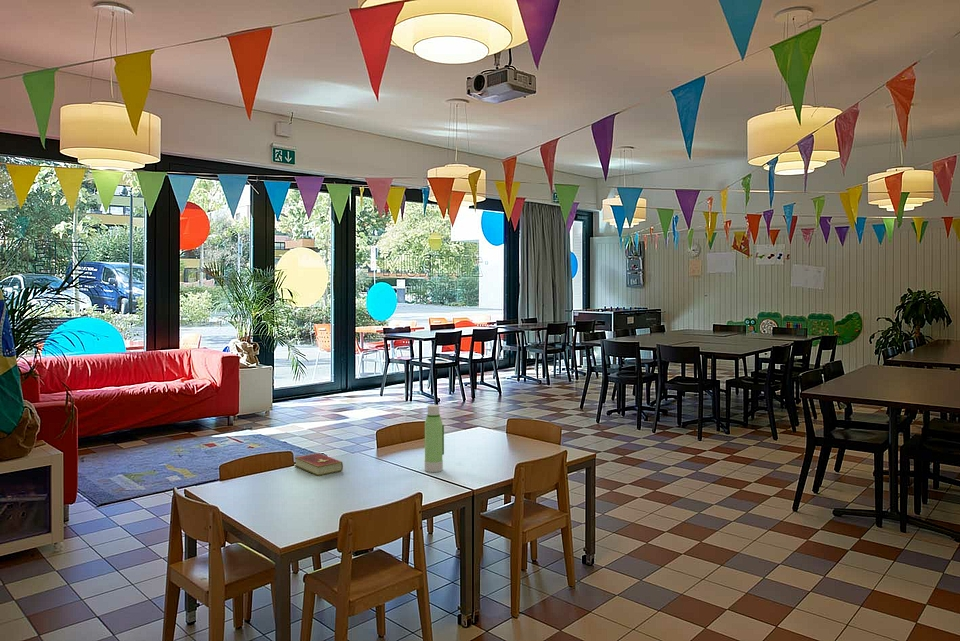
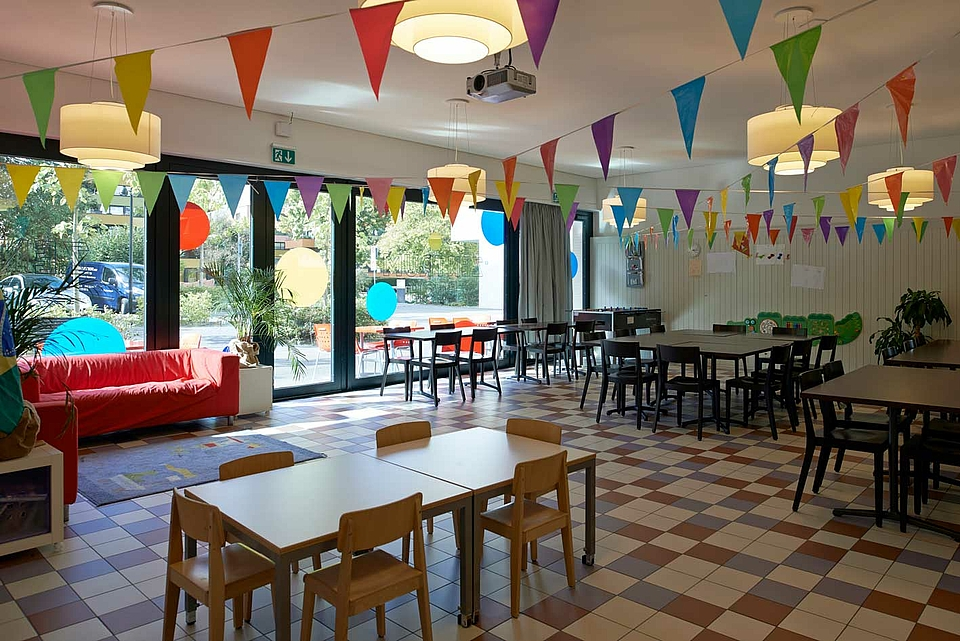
- water bottle (434, 437)
- hardcover book (318, 463)
